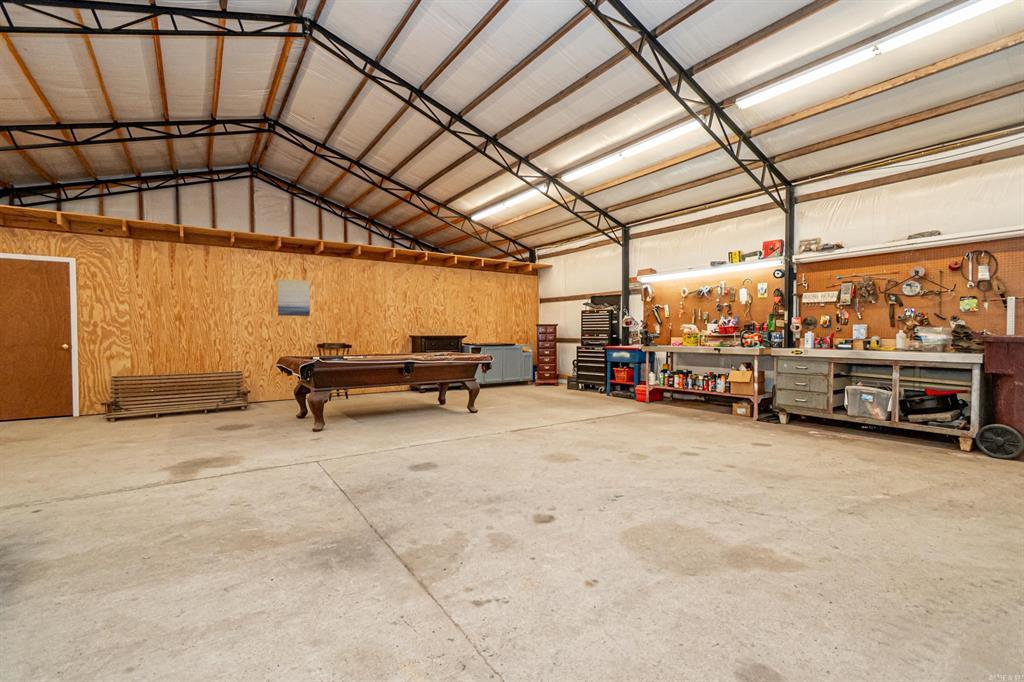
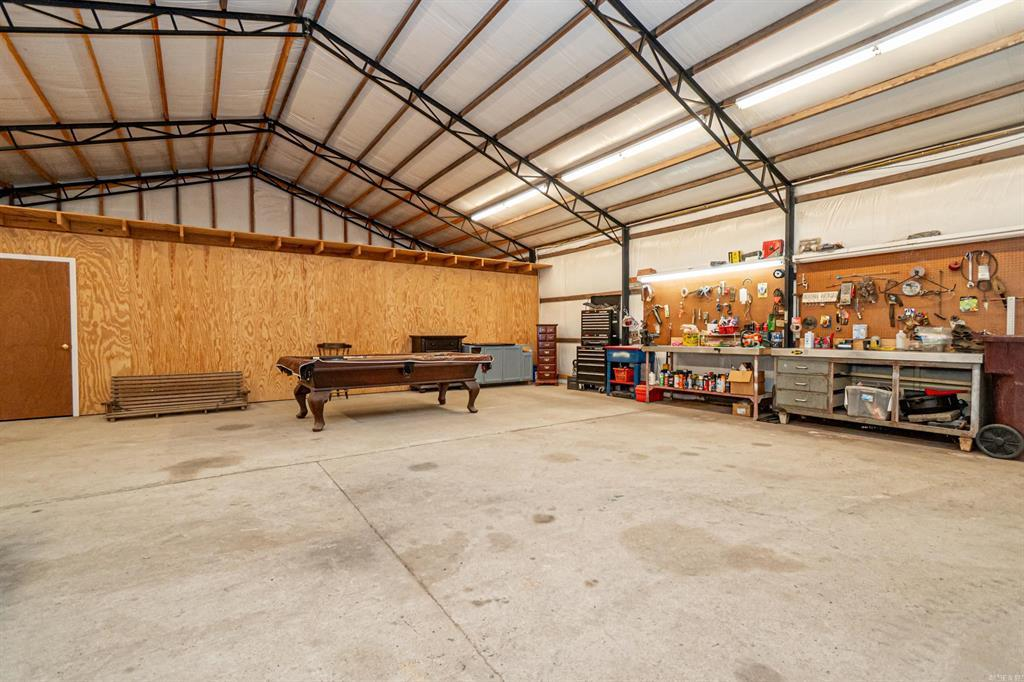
- wall art (294, 297)
